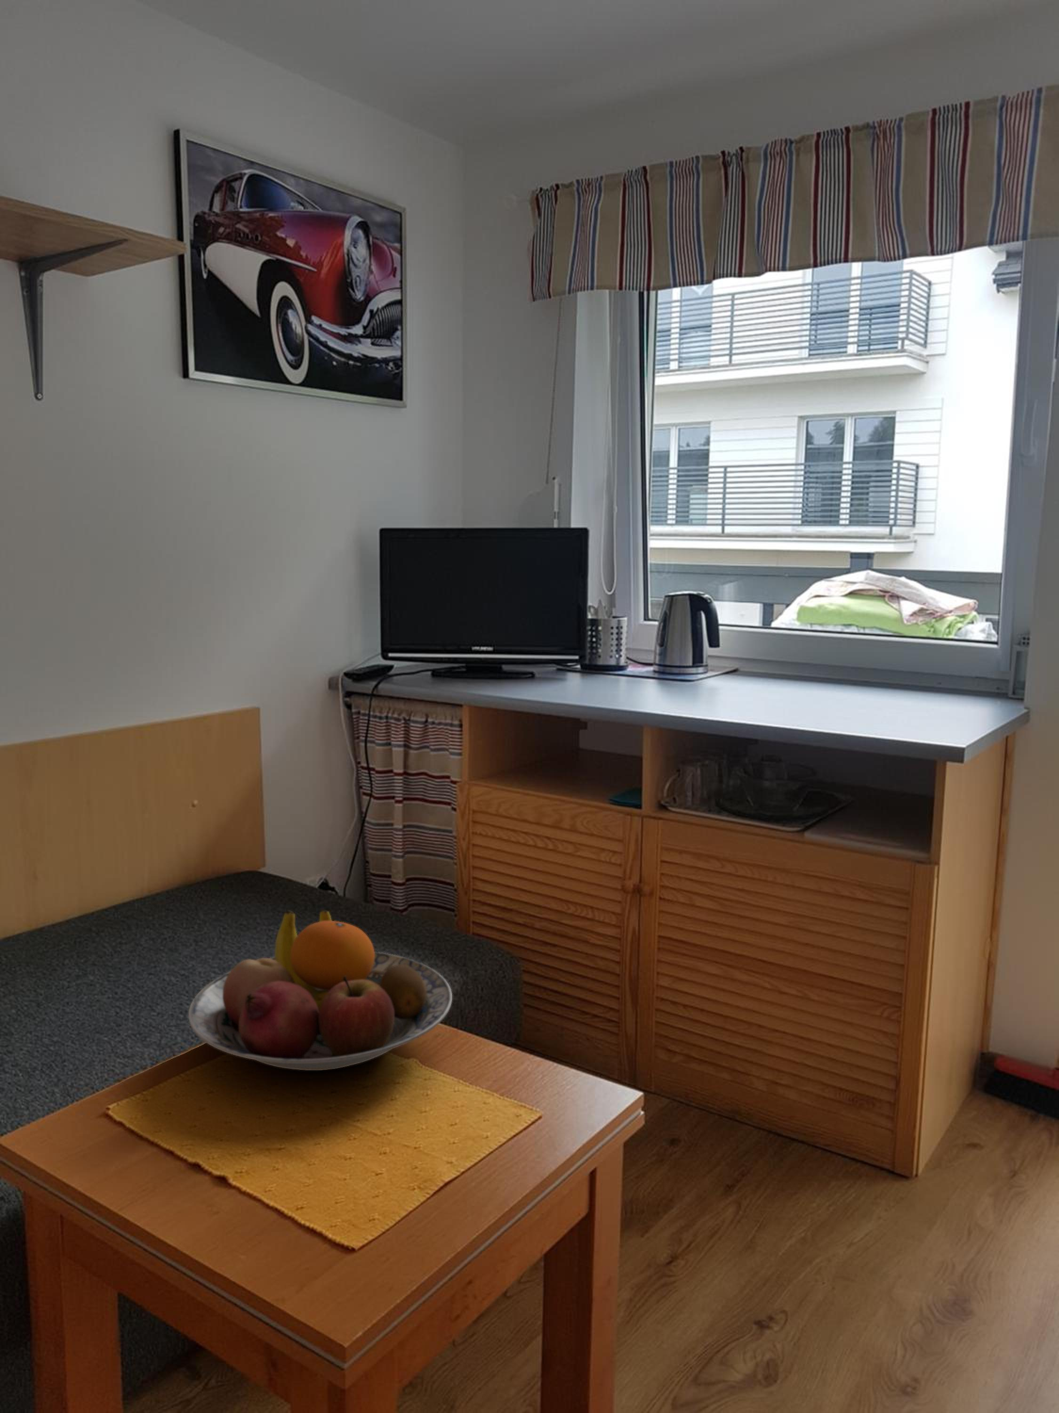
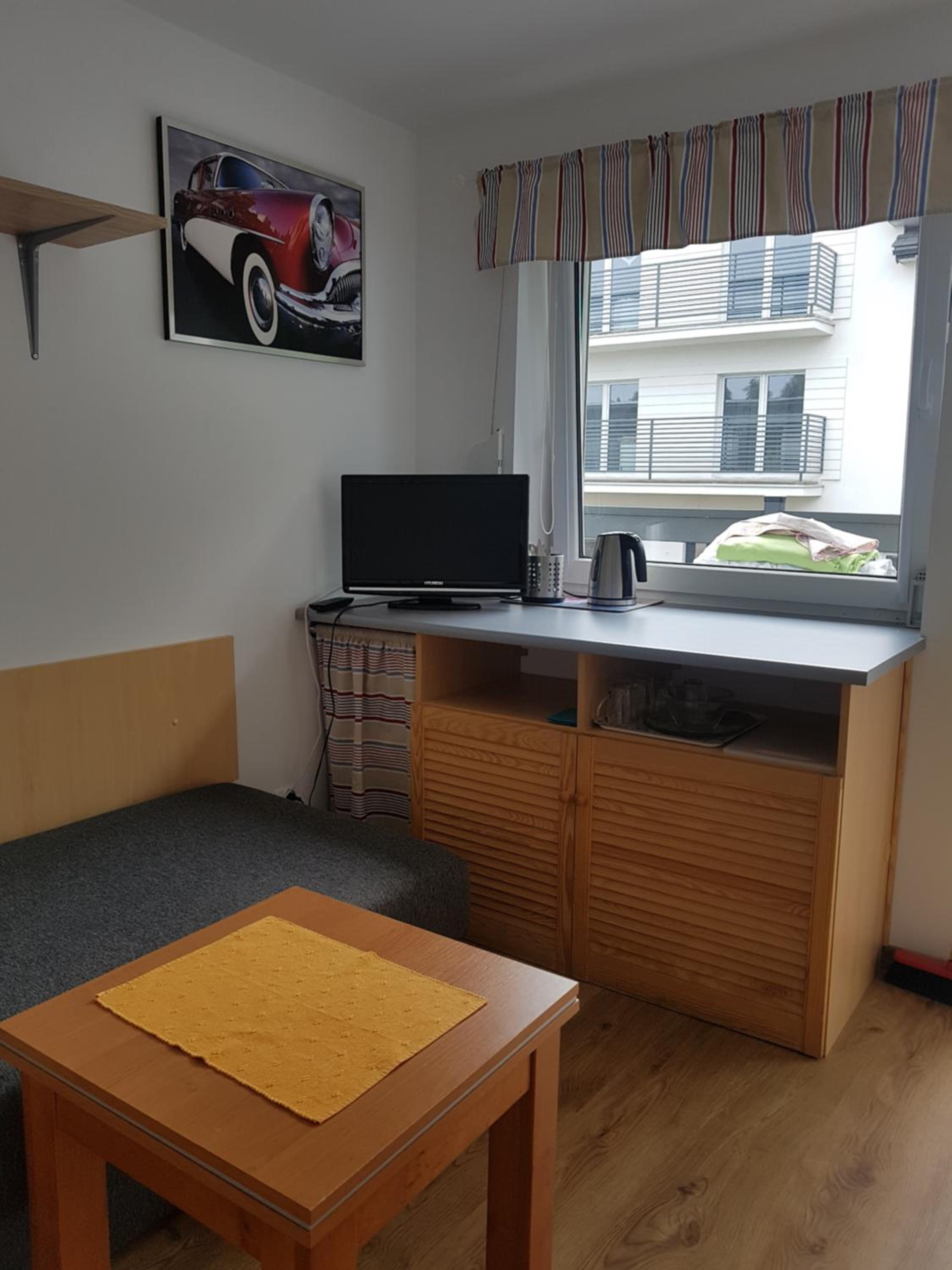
- fruit bowl (323, 989)
